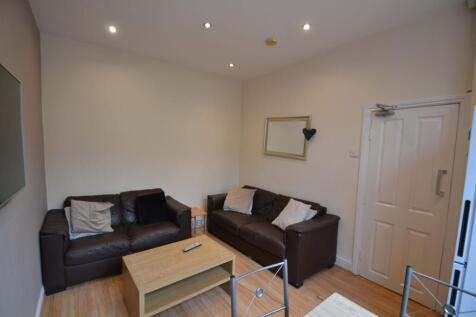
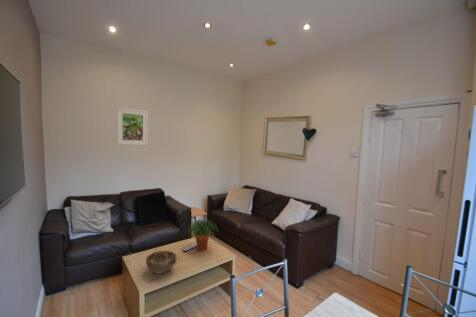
+ decorative bowl (161, 263)
+ potted plant (201, 234)
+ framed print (132, 127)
